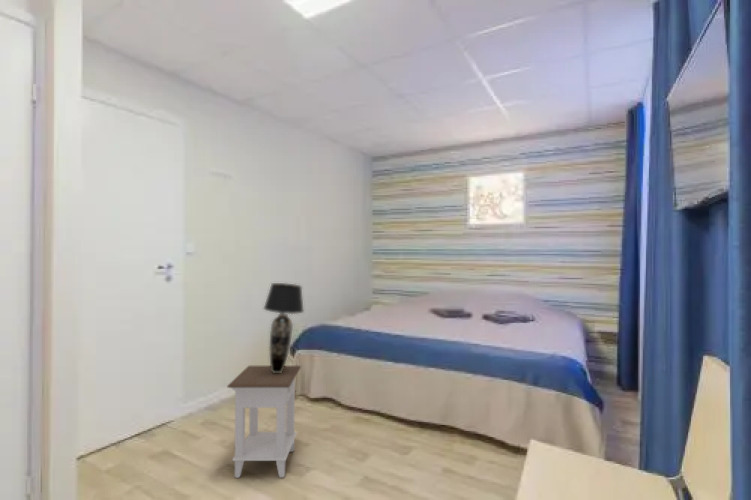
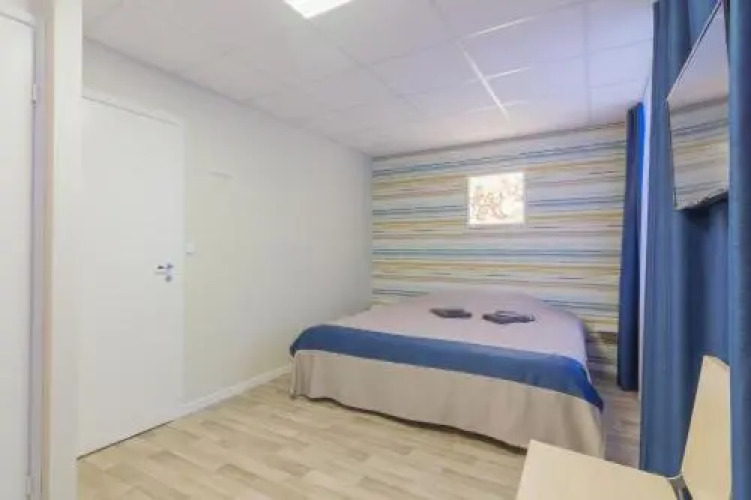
- nightstand (257, 418)
- table lamp (277, 328)
